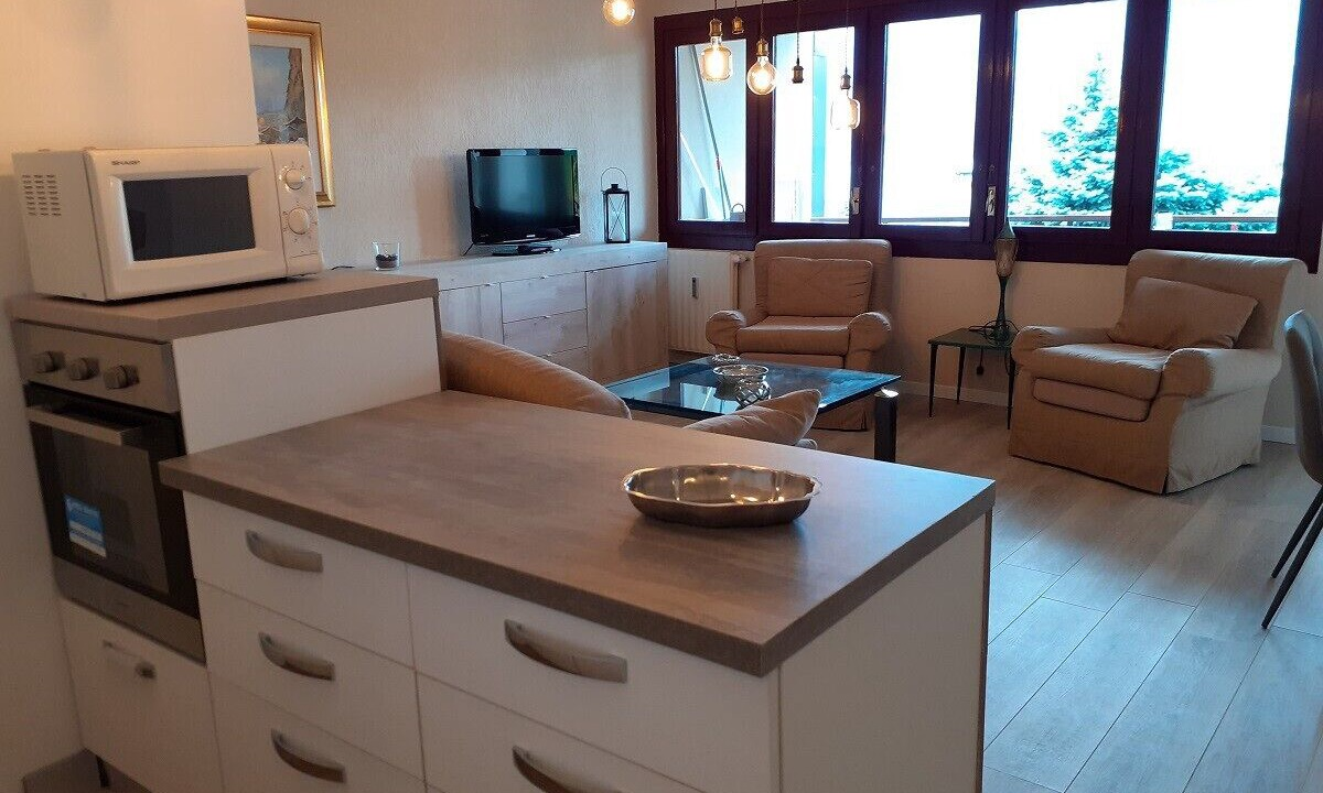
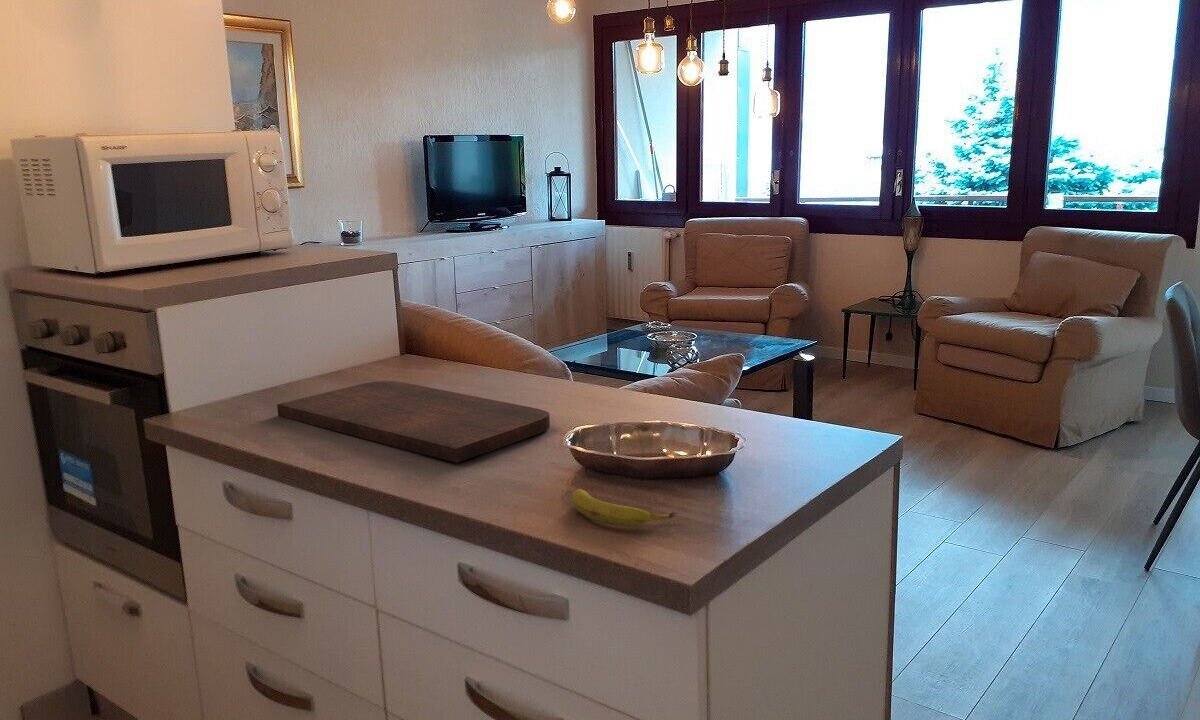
+ banana (616, 505)
+ cutting board (415, 414)
